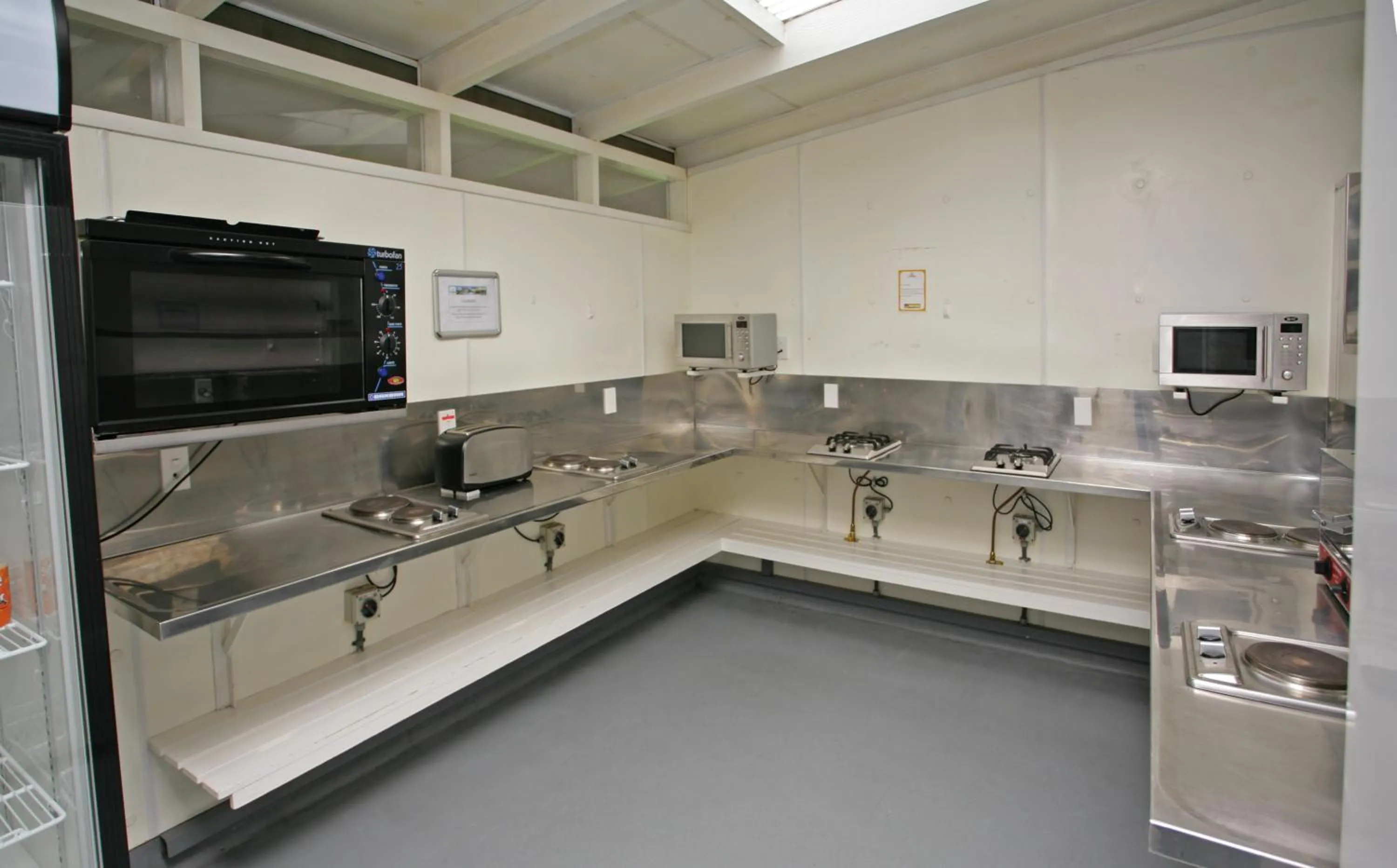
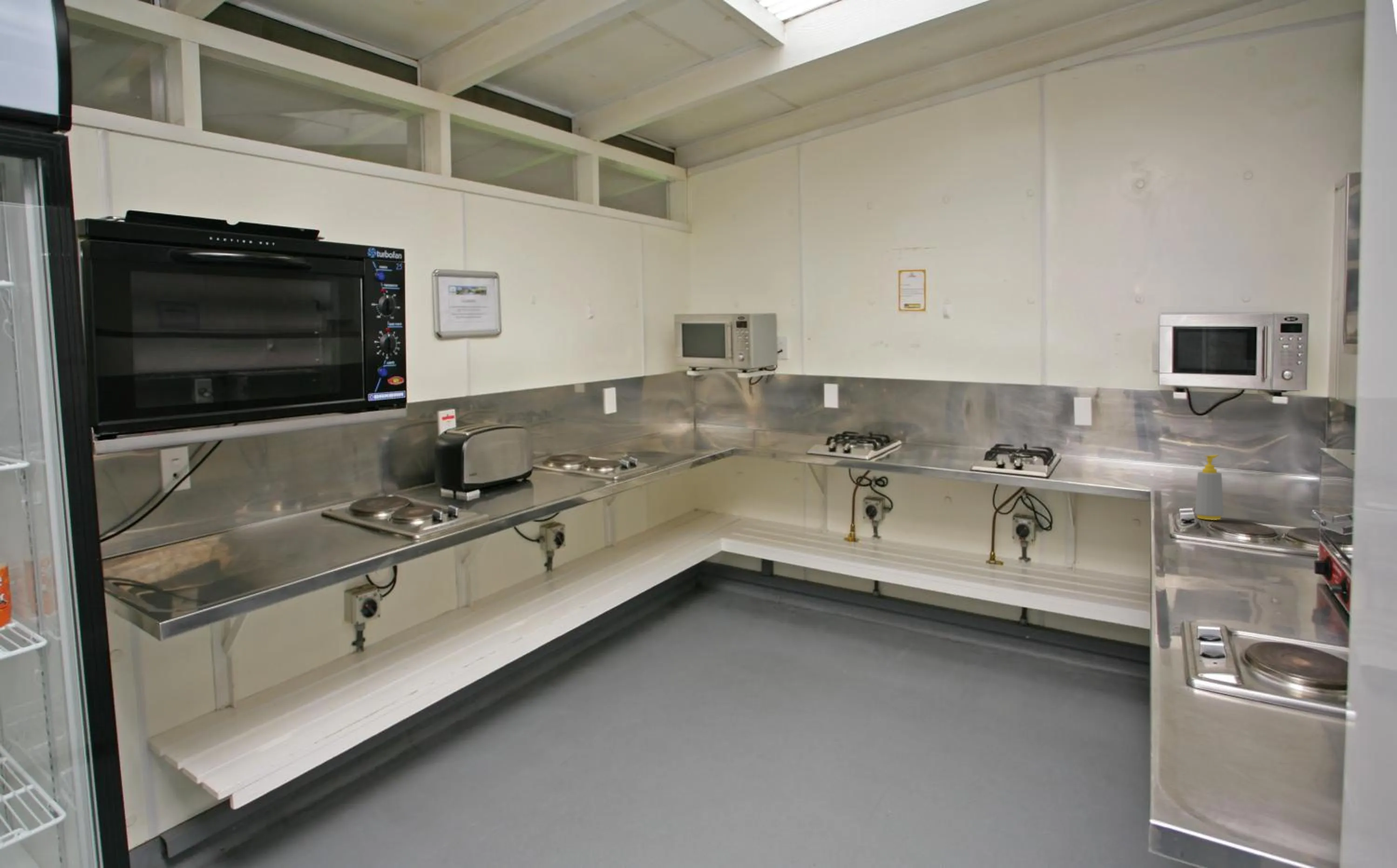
+ soap bottle (1209, 487)
